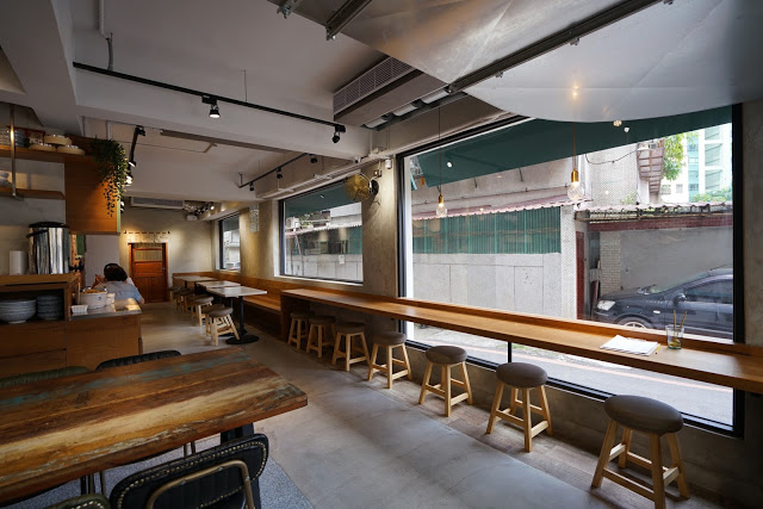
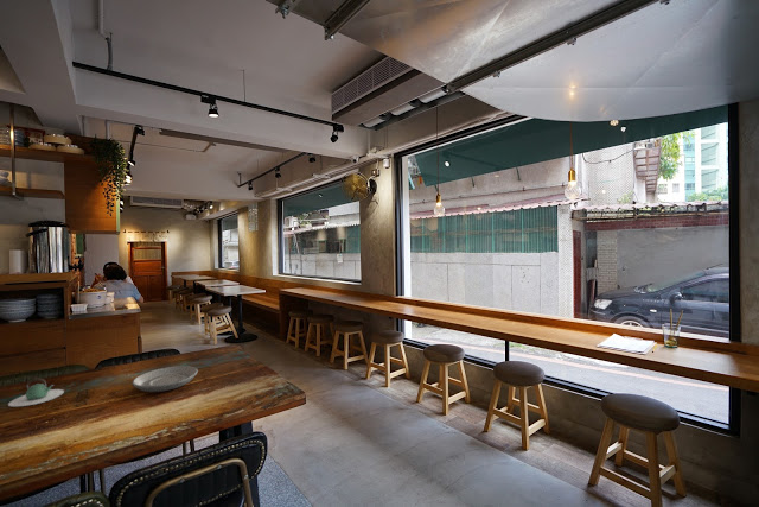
+ teapot (37, 387)
+ plate (166, 379)
